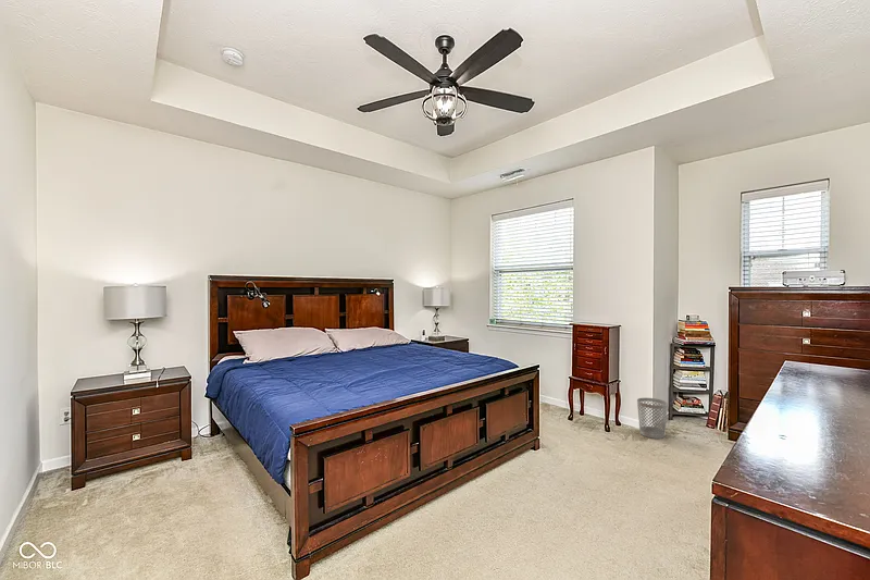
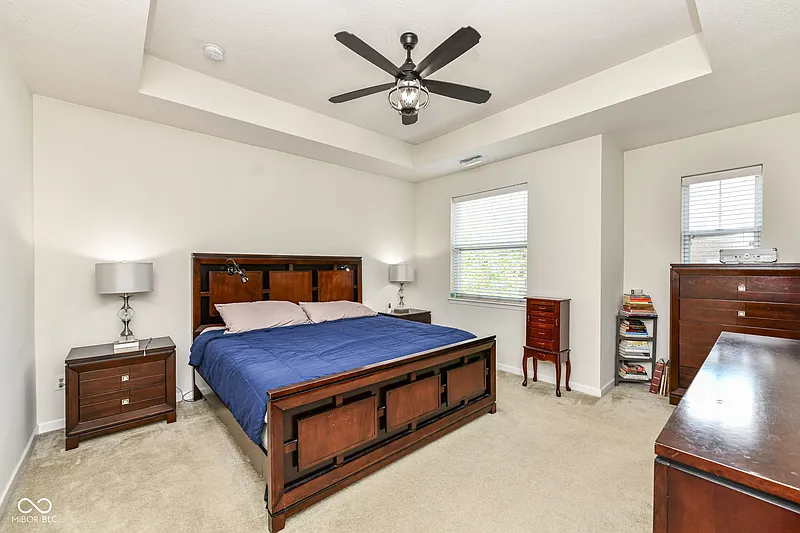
- wastebasket (652, 418)
